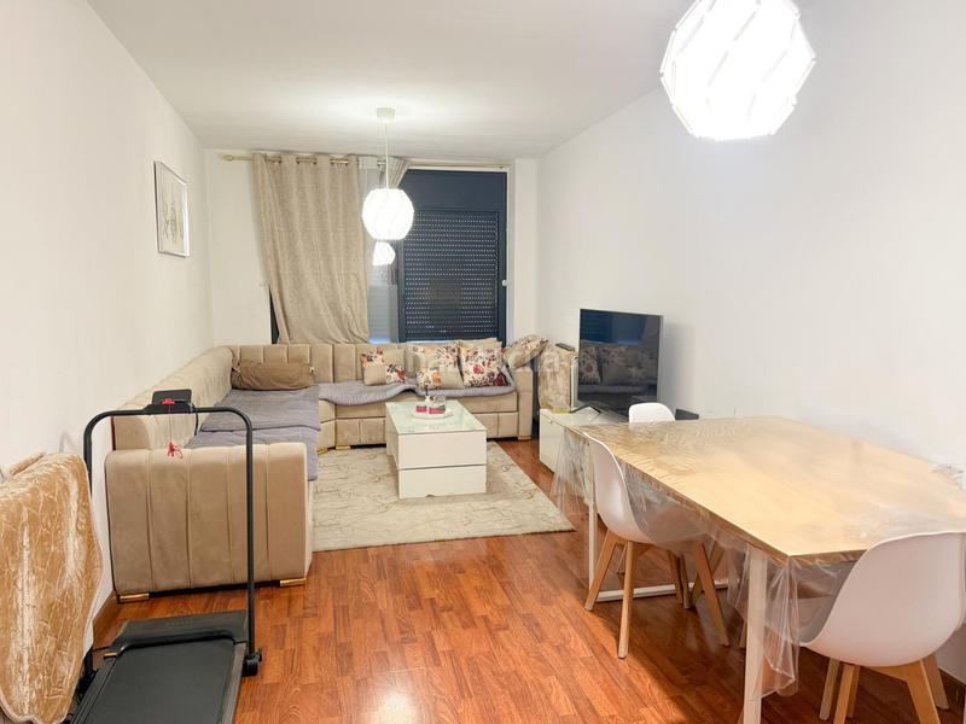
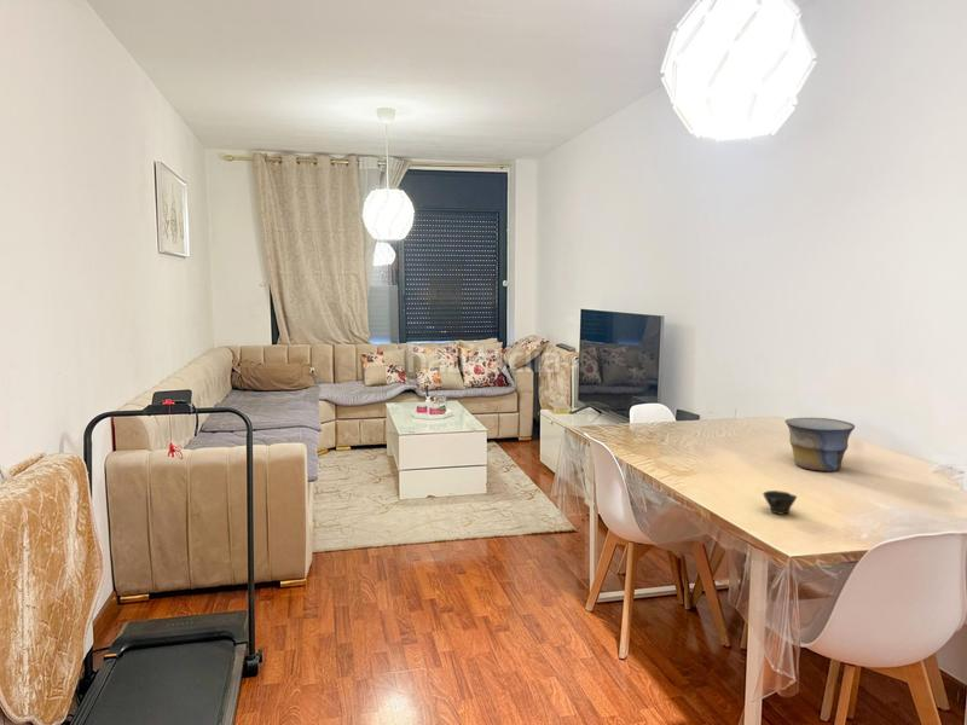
+ bowl (817, 443)
+ cup (777, 503)
